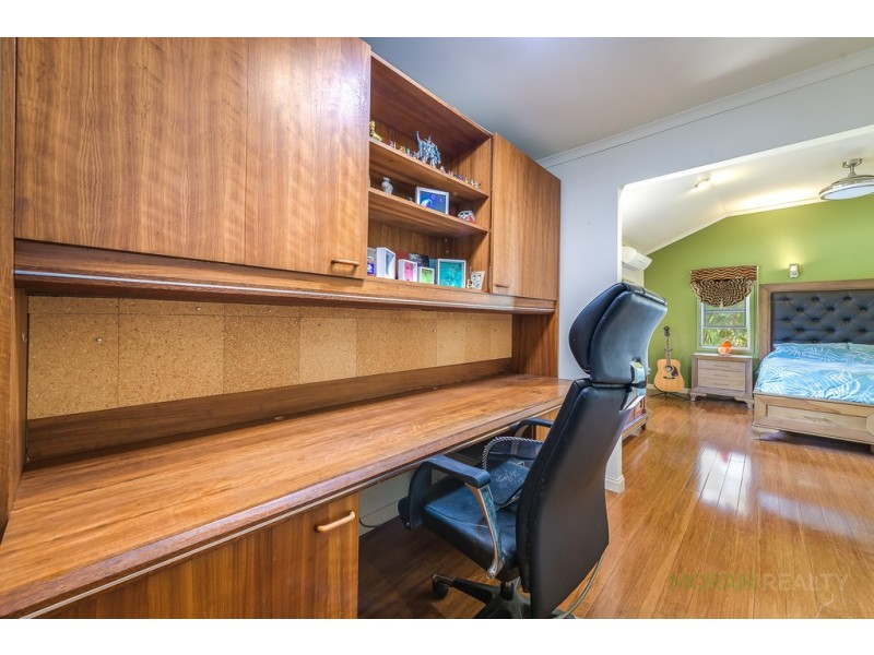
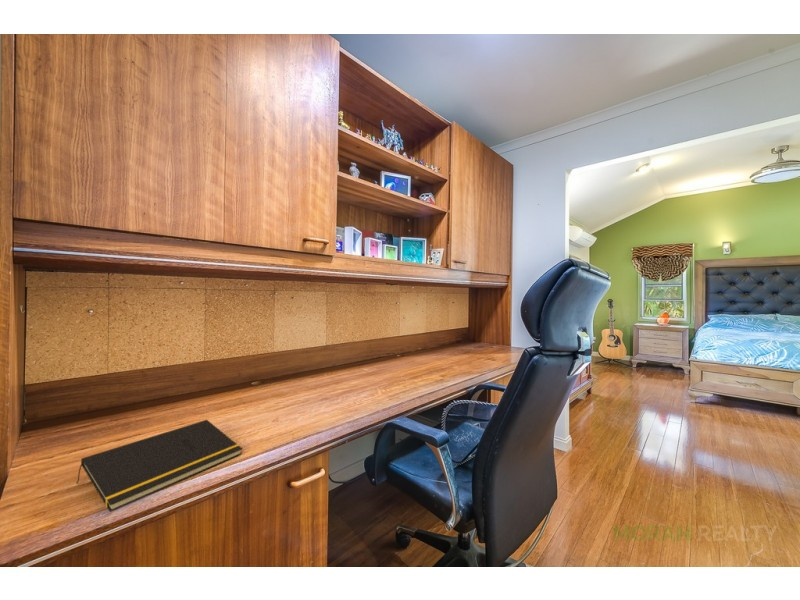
+ notepad (168, 455)
